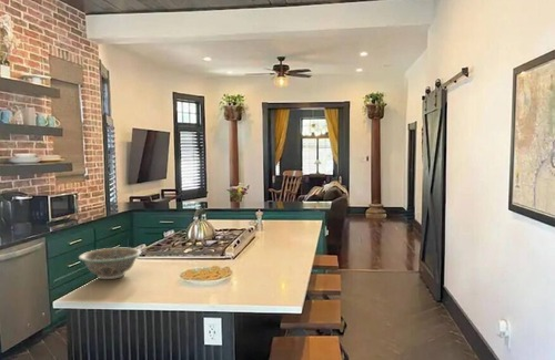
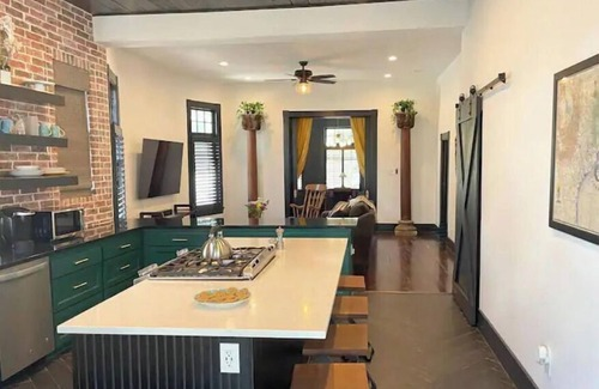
- bowl (111, 265)
